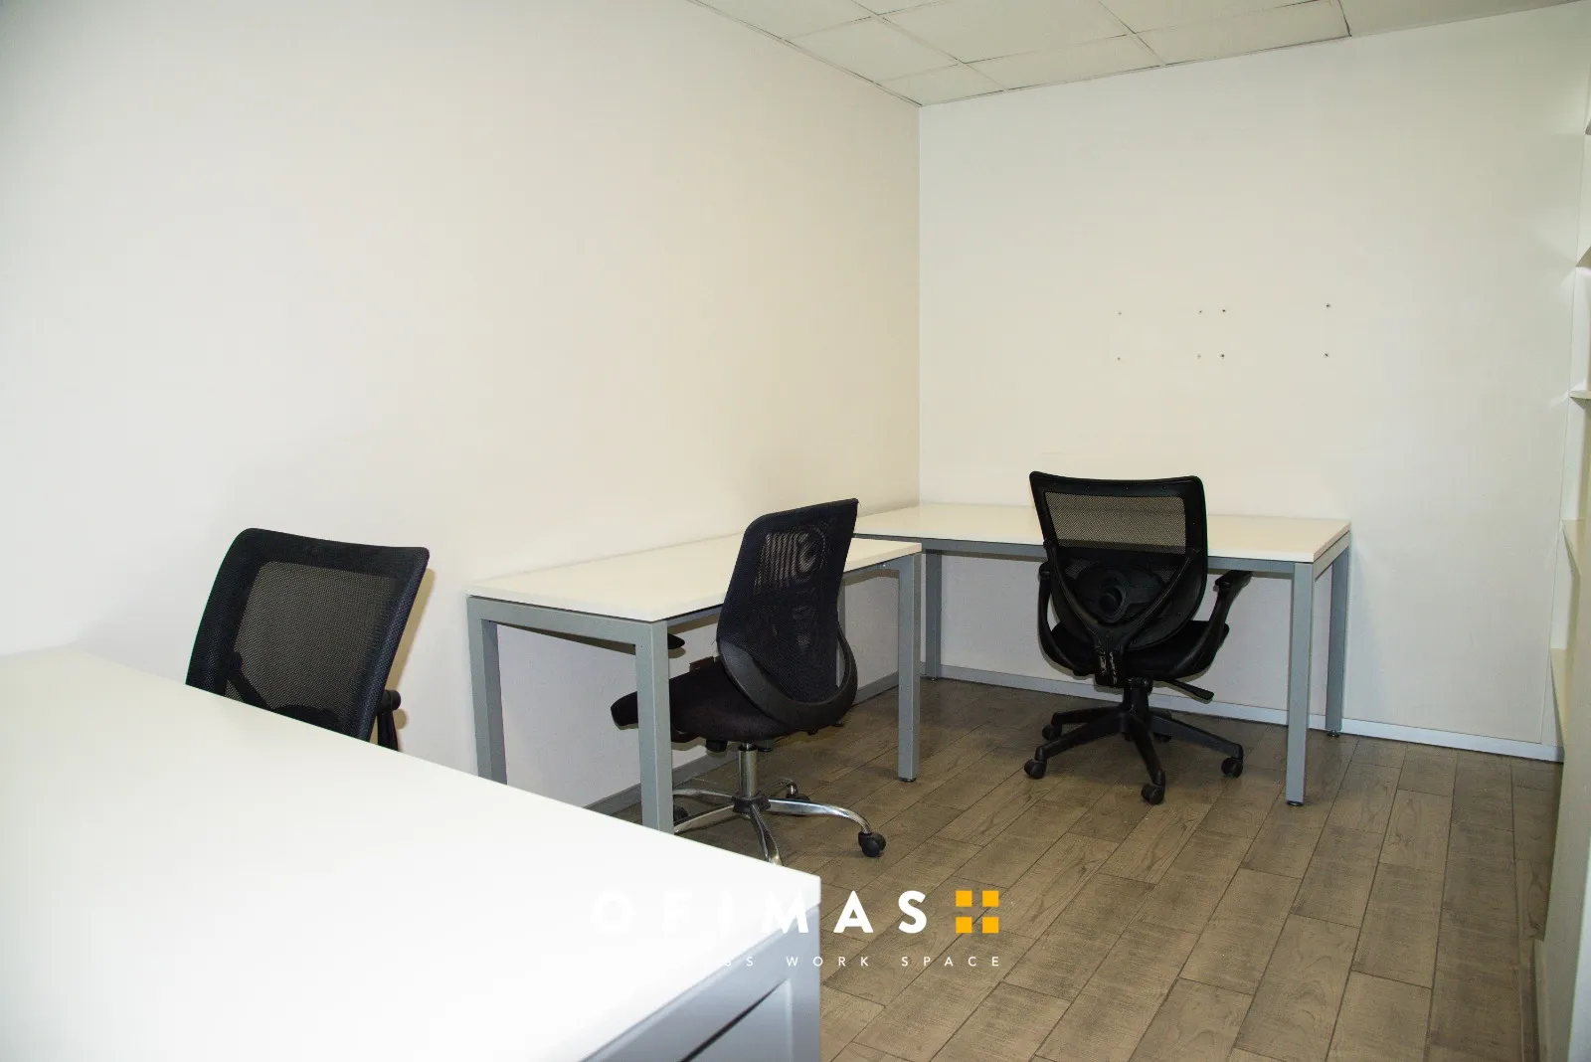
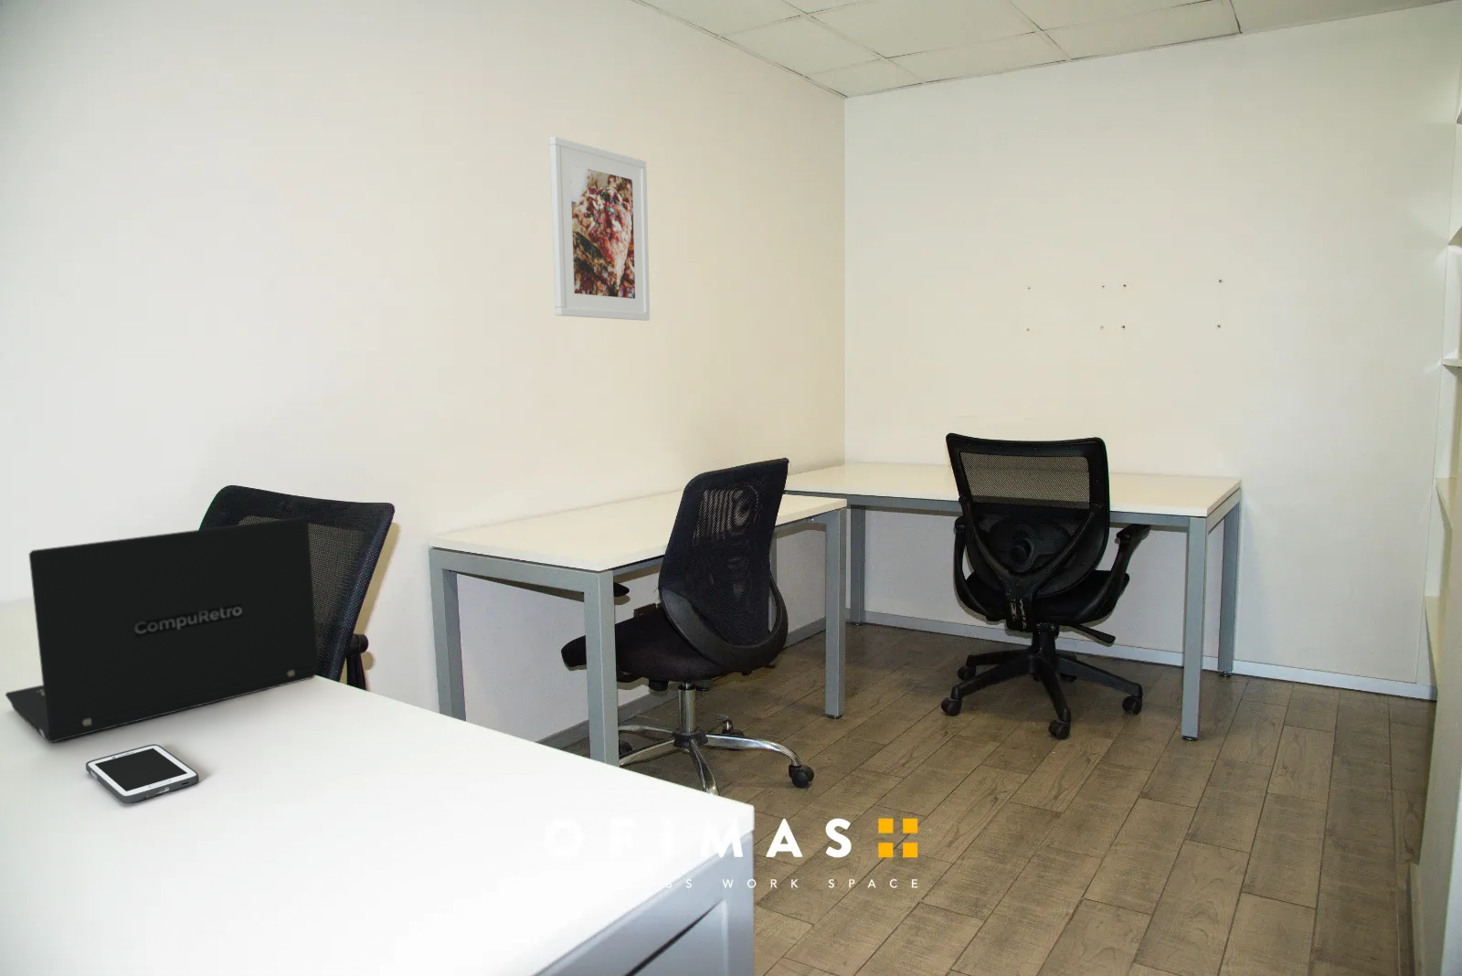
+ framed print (602, 235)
+ laptop (162, 610)
+ cell phone (140, 772)
